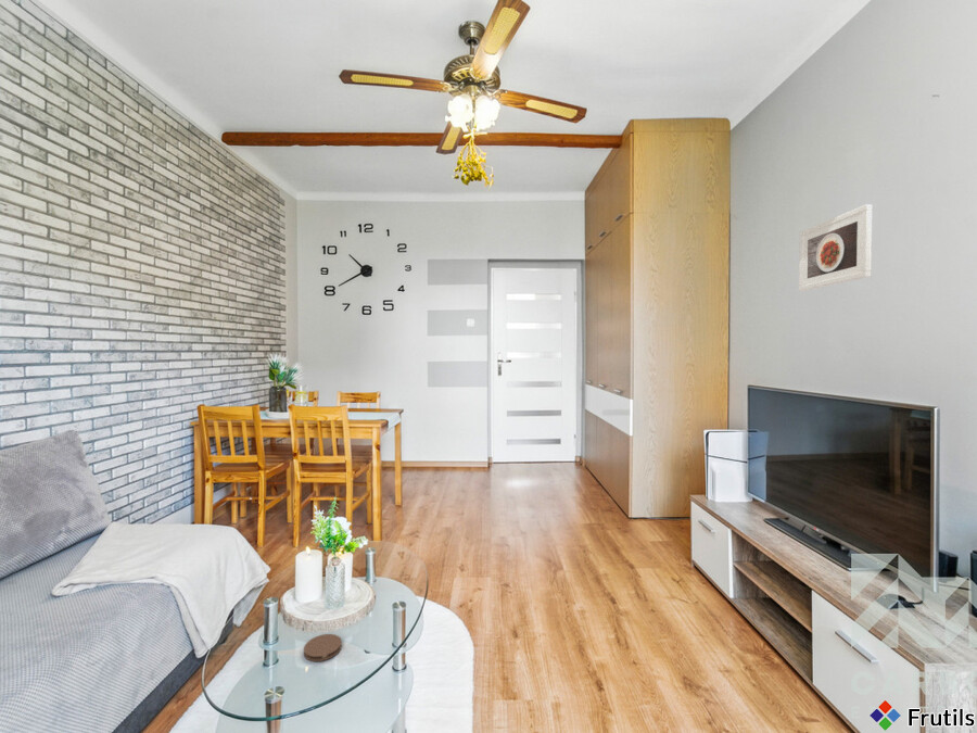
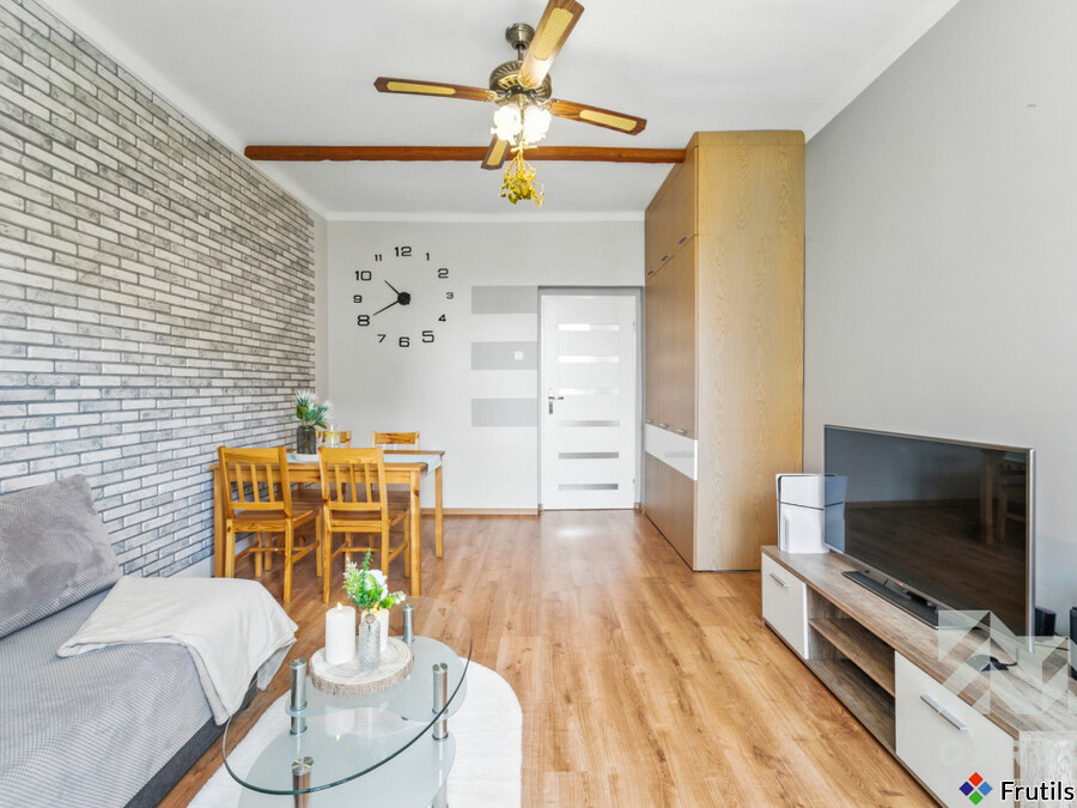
- coaster (322, 646)
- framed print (832, 252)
